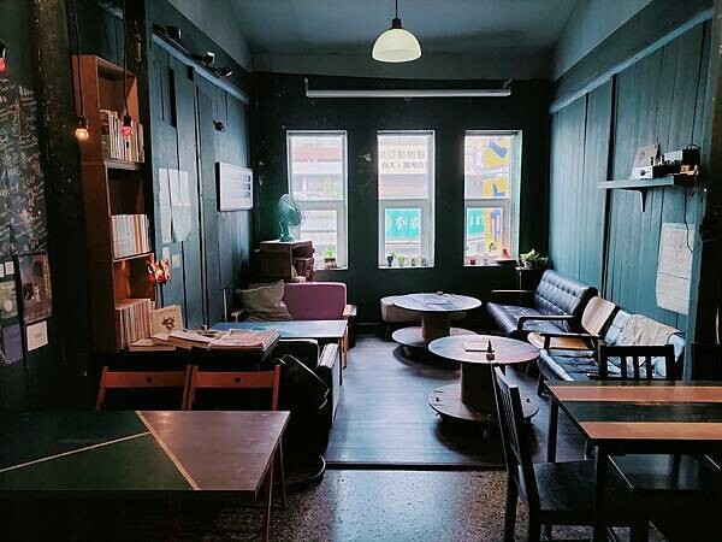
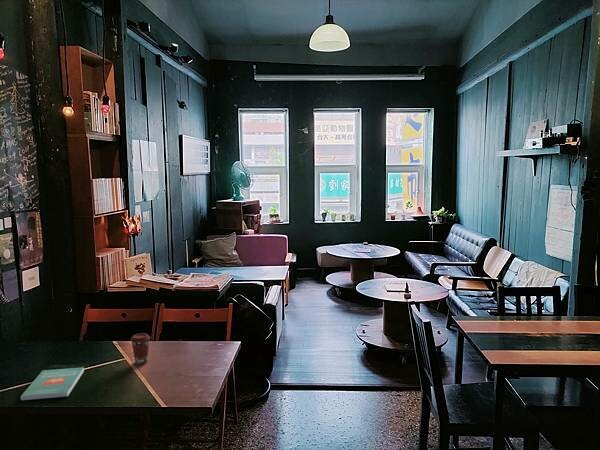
+ book (54, 382)
+ coffee cup (140, 348)
